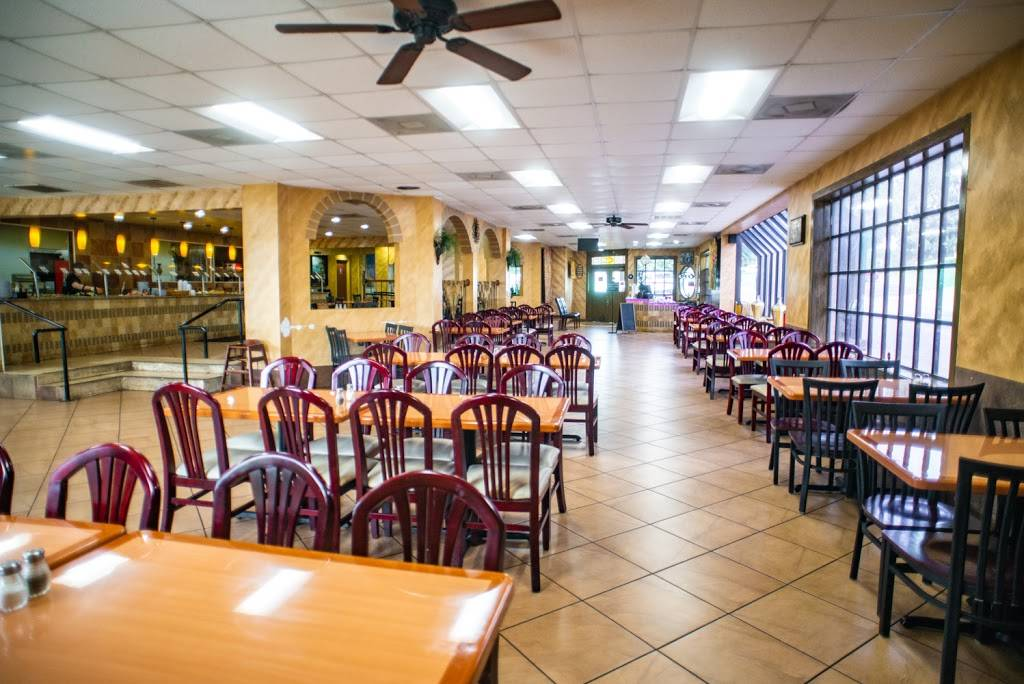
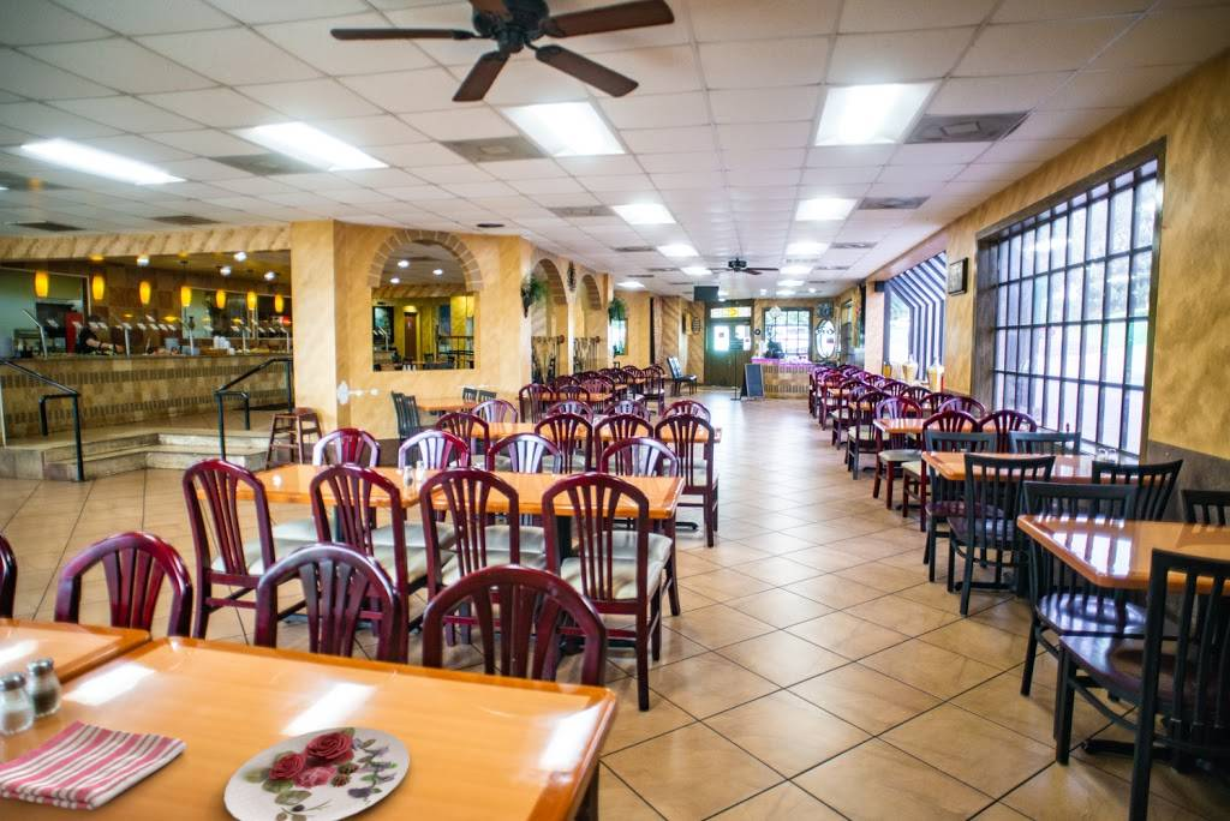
+ dish towel (85, 761)
+ plate (321, 771)
